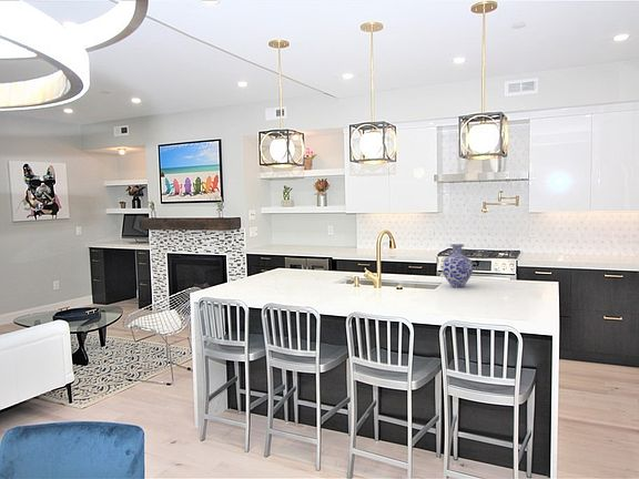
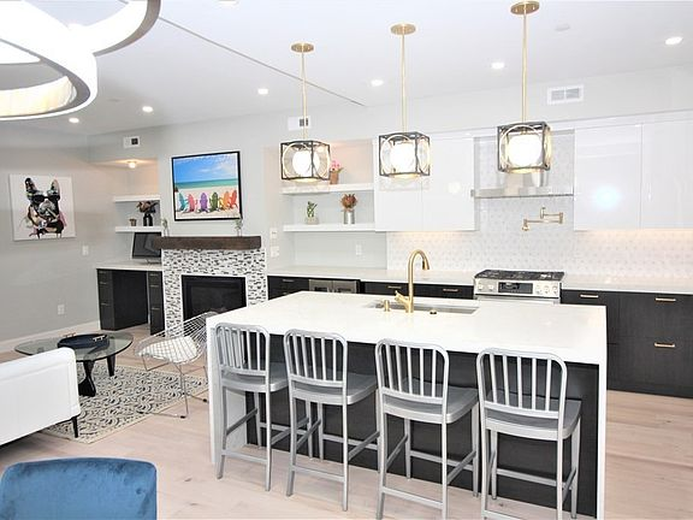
- vase (457, 265)
